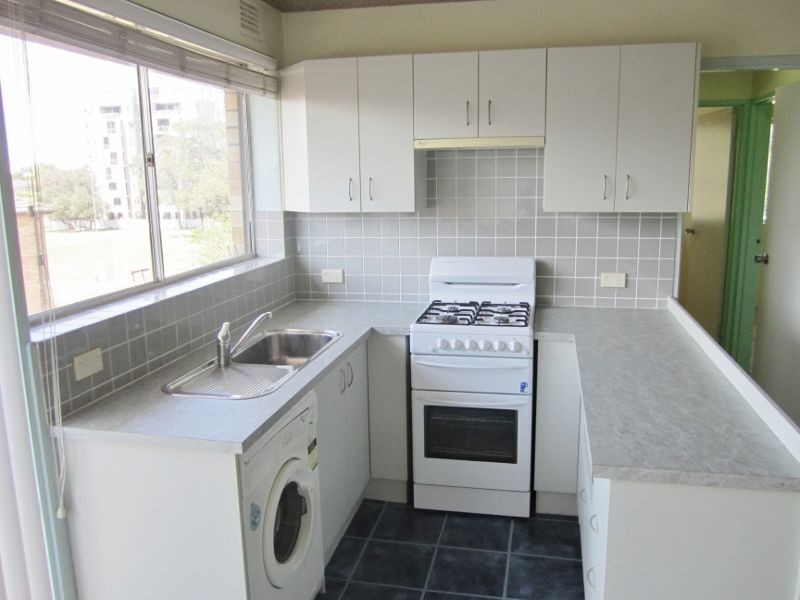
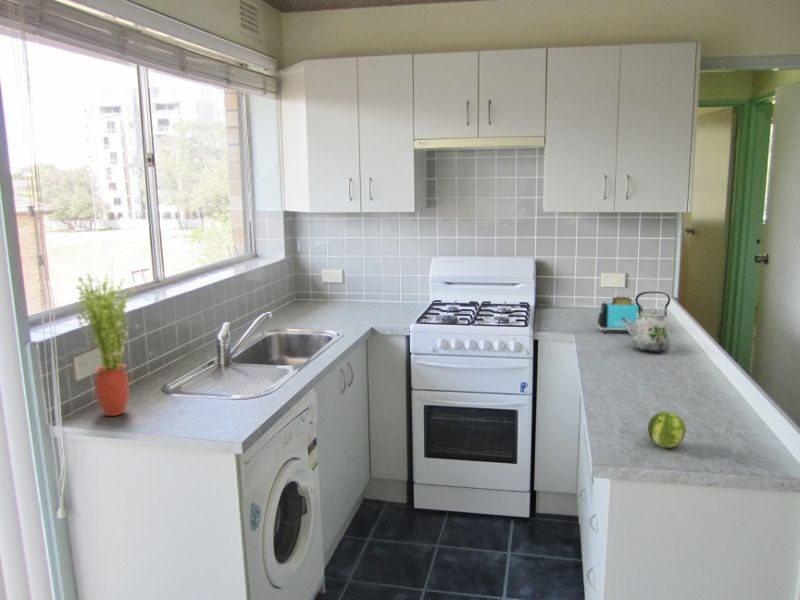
+ fruit (666, 429)
+ kettle (644, 321)
+ potted plant (108, 346)
+ toaster (621, 314)
